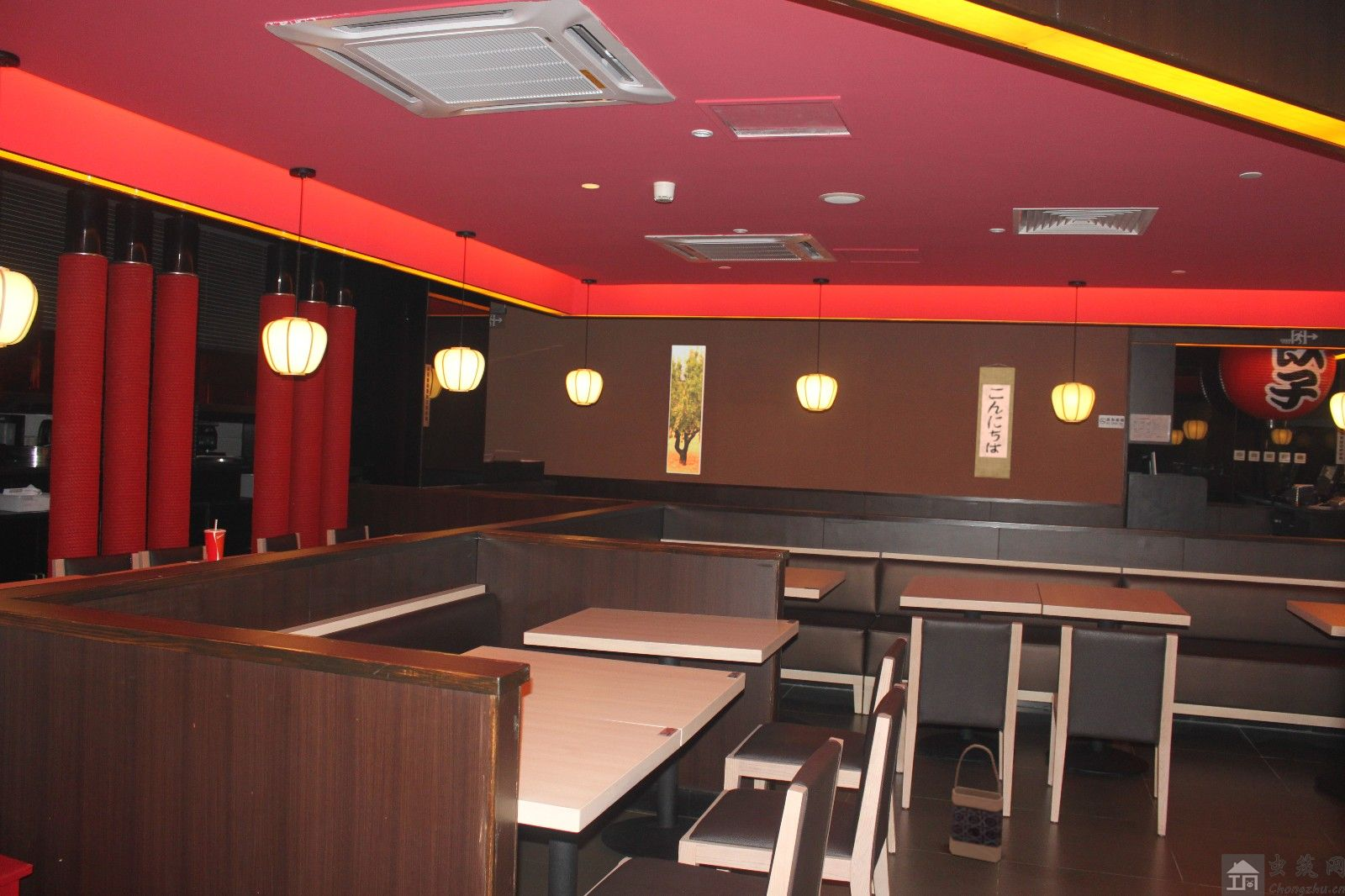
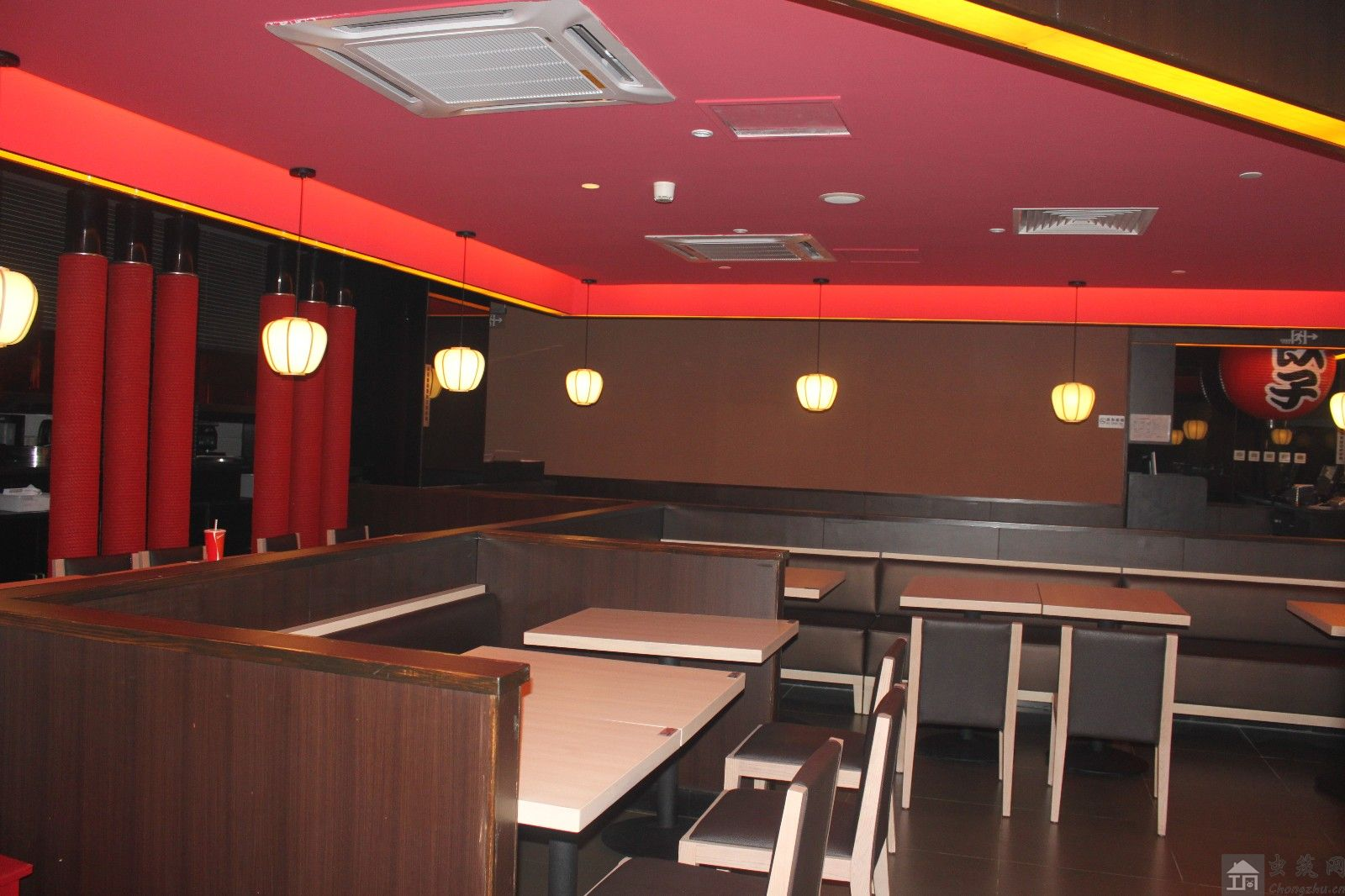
- wall scroll (994, 420)
- bag (977, 799)
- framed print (686, 409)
